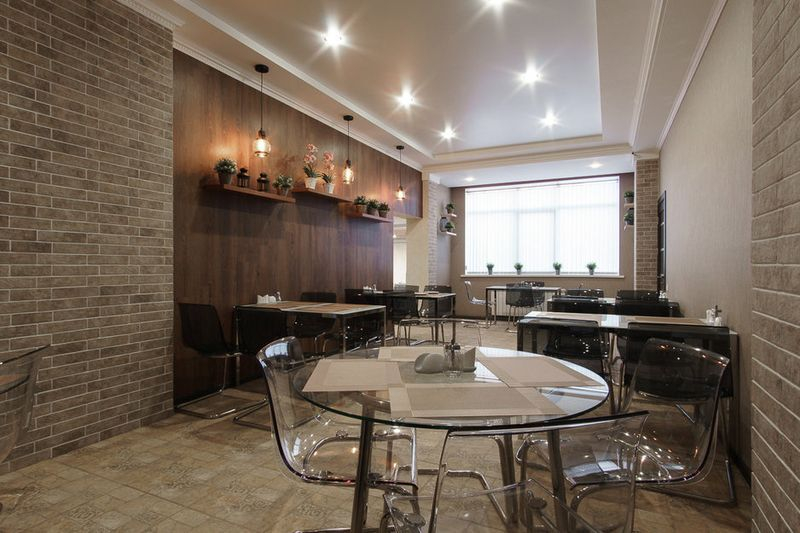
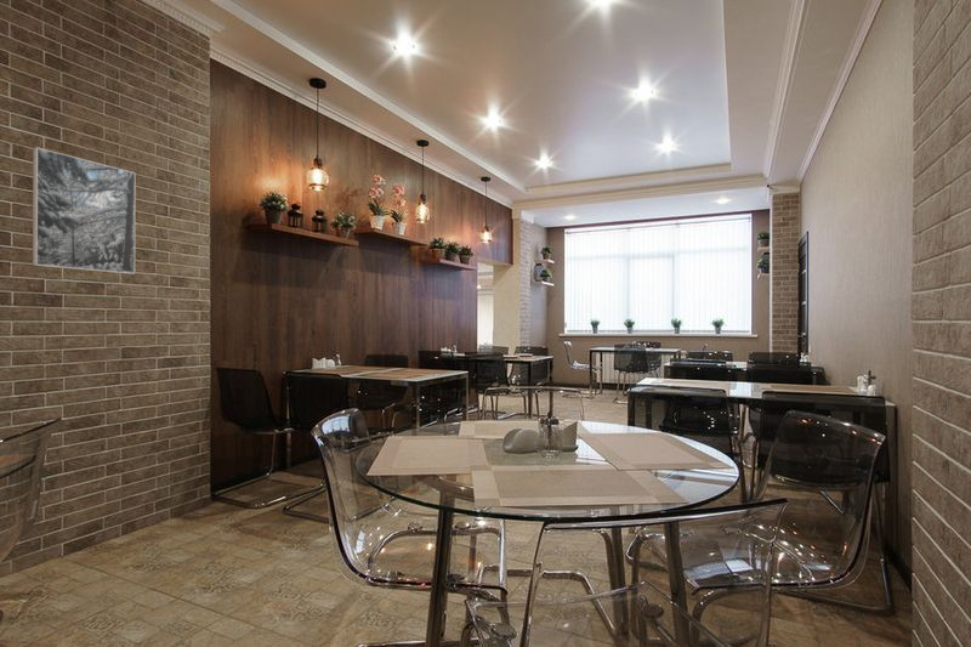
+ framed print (87, 215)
